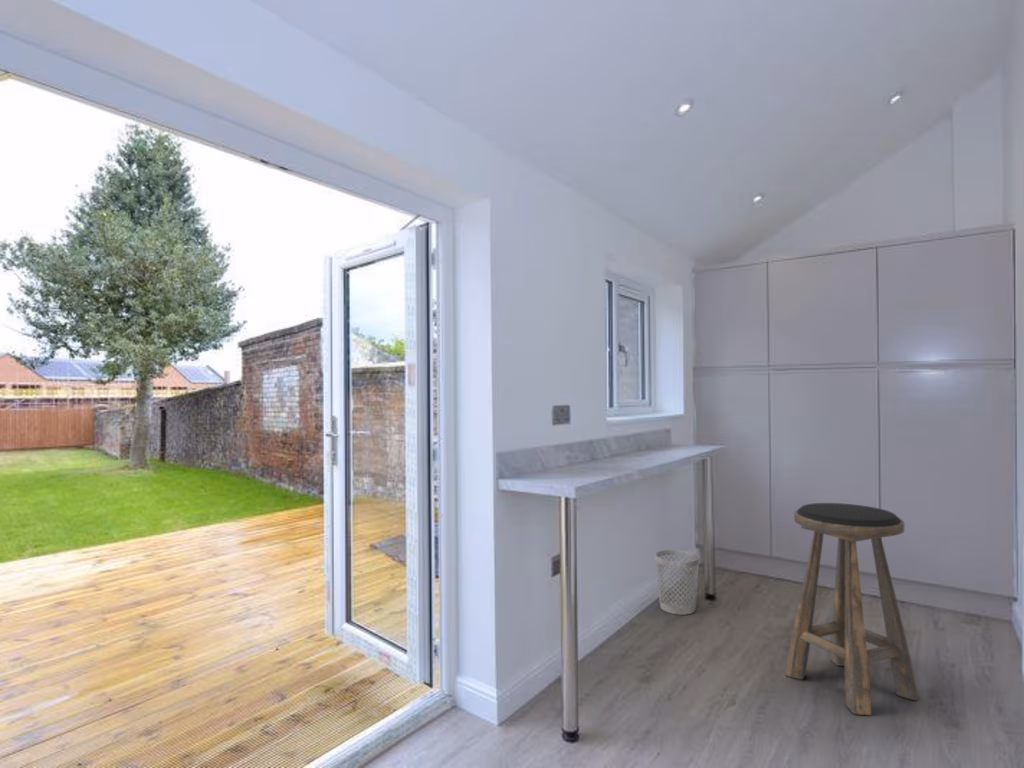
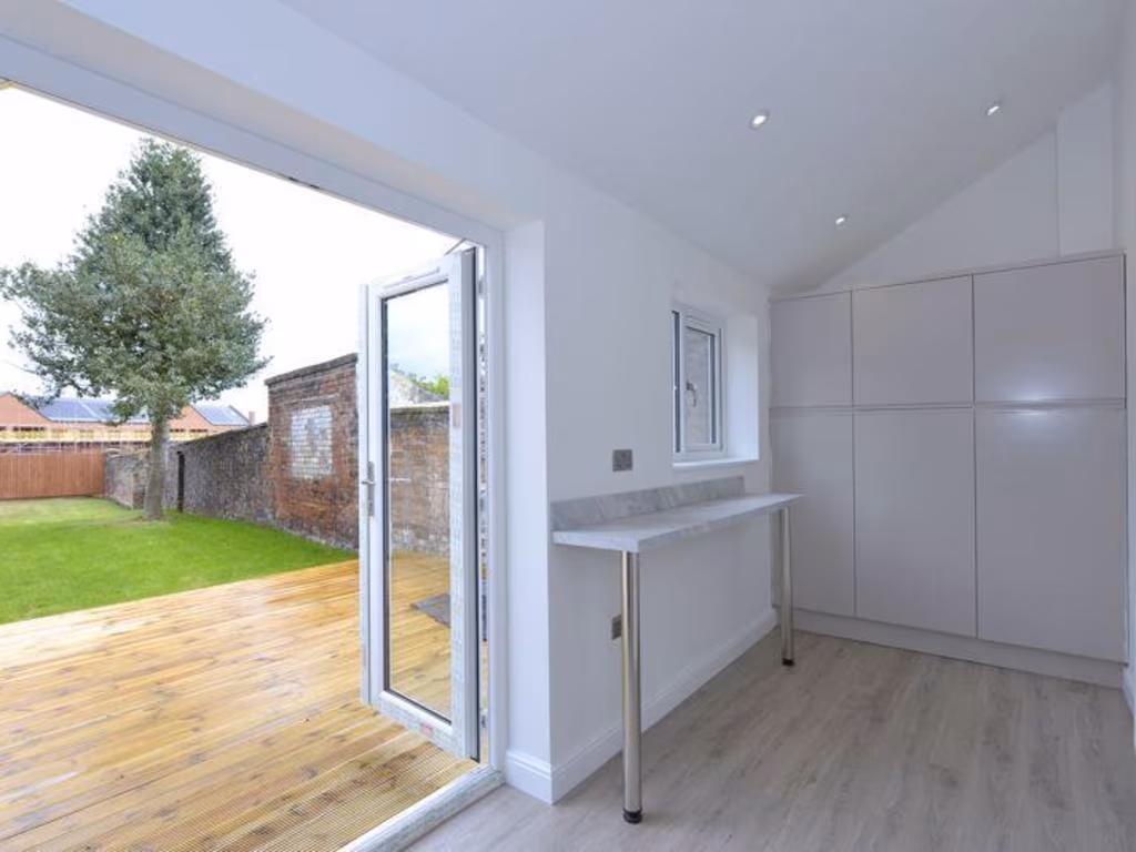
- wastebasket (677, 581)
- stool (848, 597)
